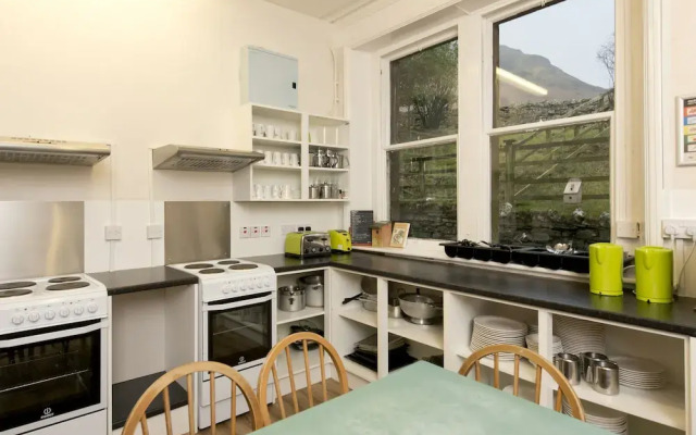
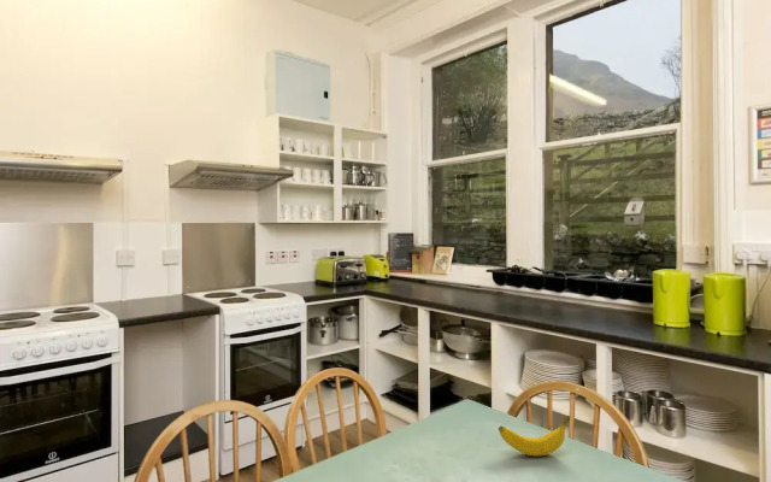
+ banana (535, 437)
